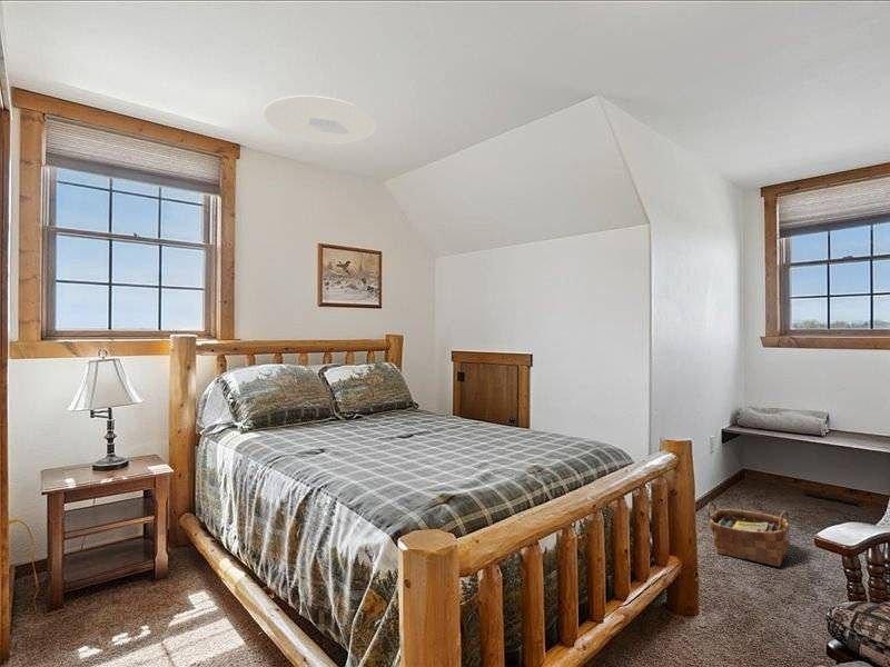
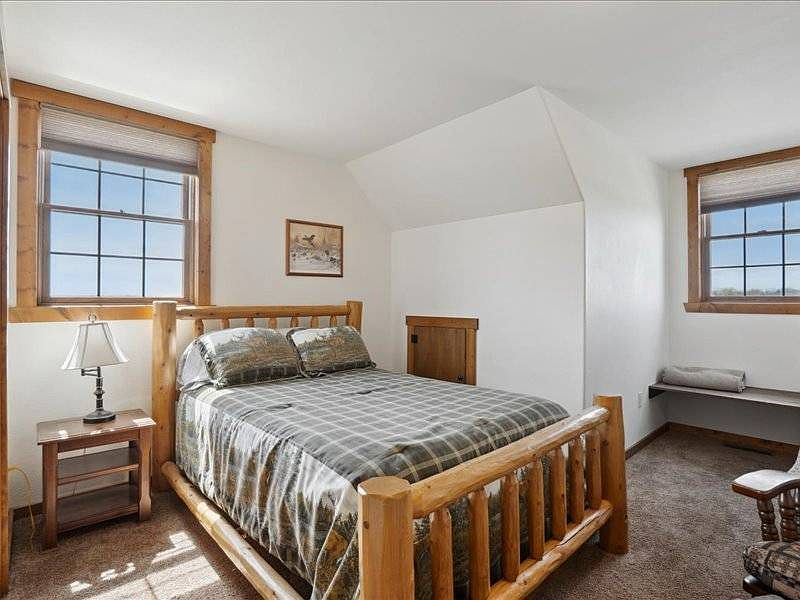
- woven basket (746, 528)
- ceiling light (320, 117)
